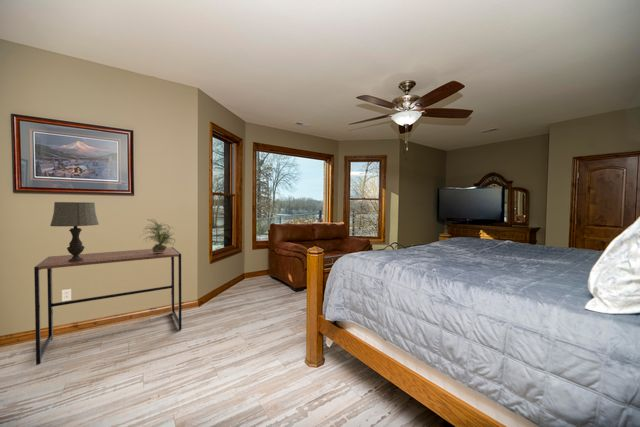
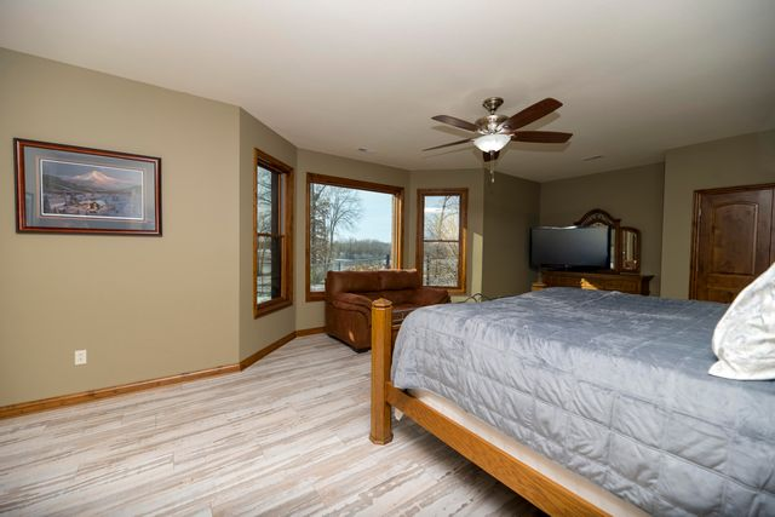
- potted plant (158, 235)
- table lamp (75, 231)
- desk (117, 294)
